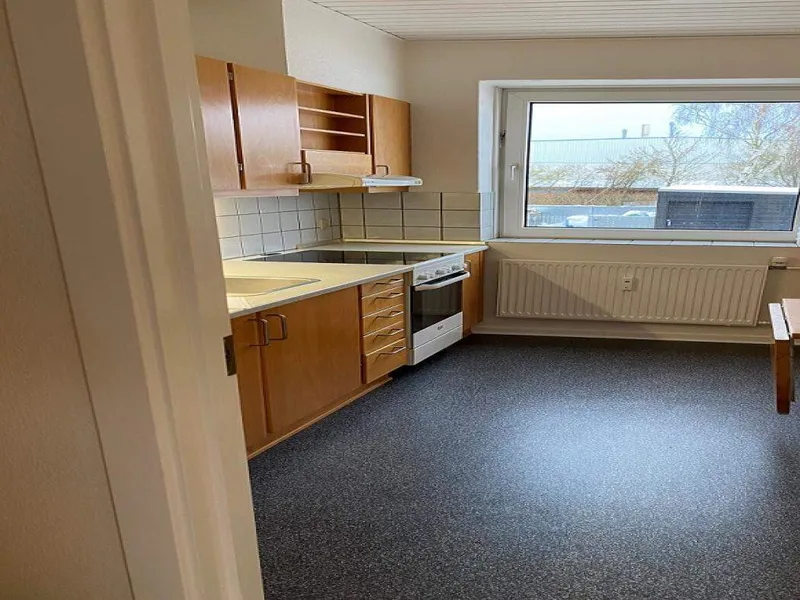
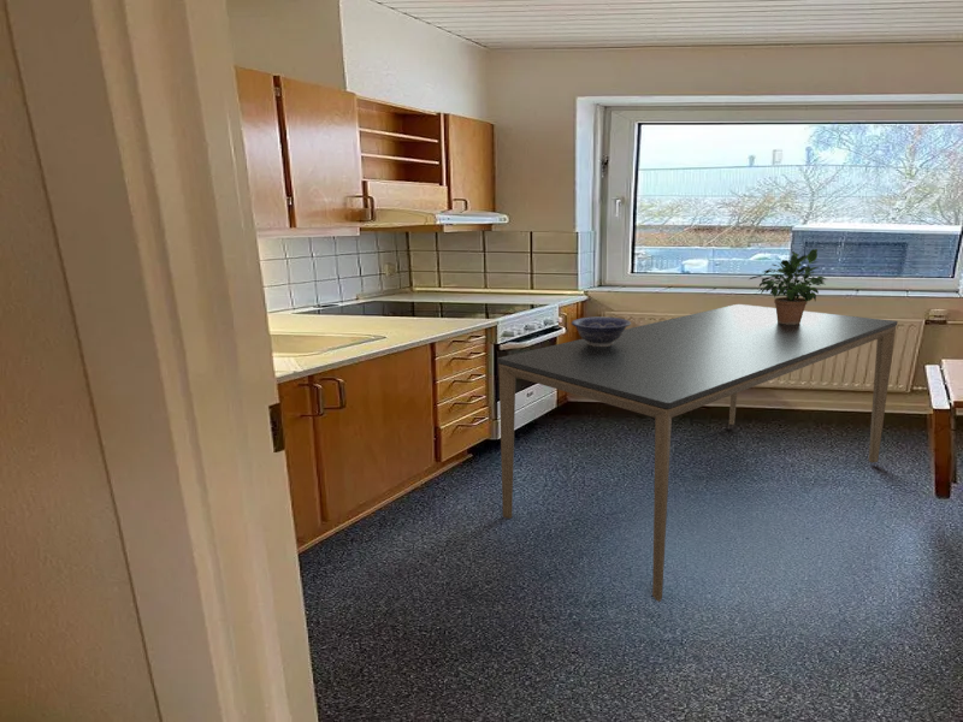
+ dining table (704, 404)
+ decorative bowl (599, 332)
+ potted plant (786, 285)
